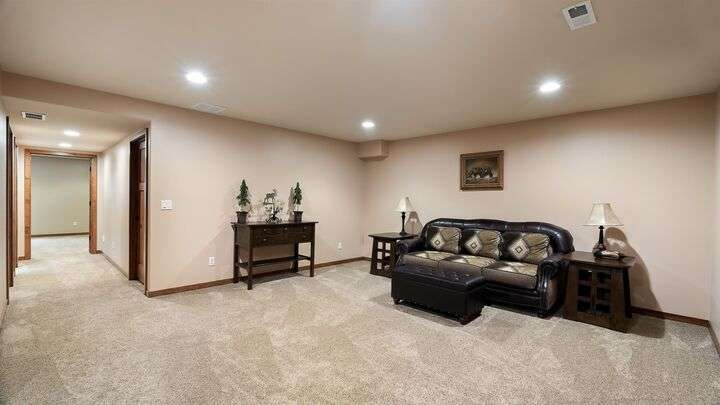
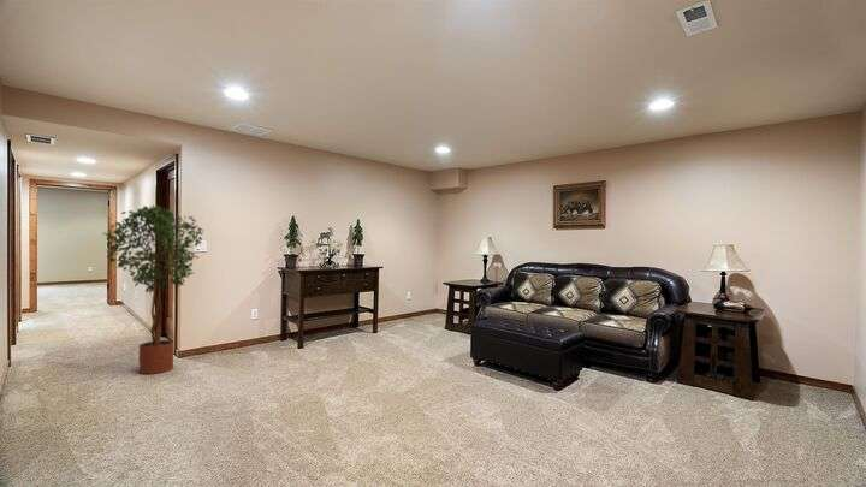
+ potted tree (155, 287)
